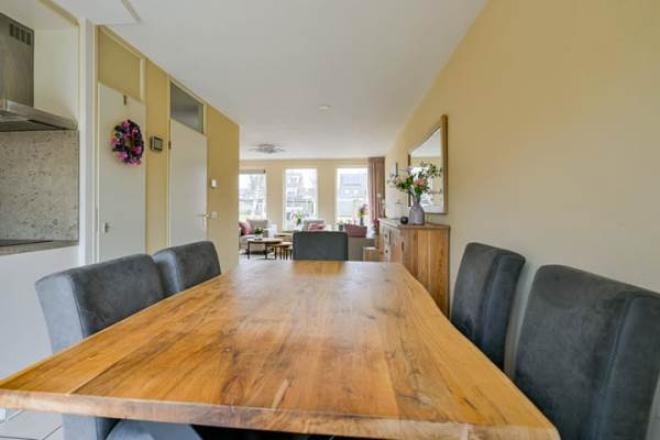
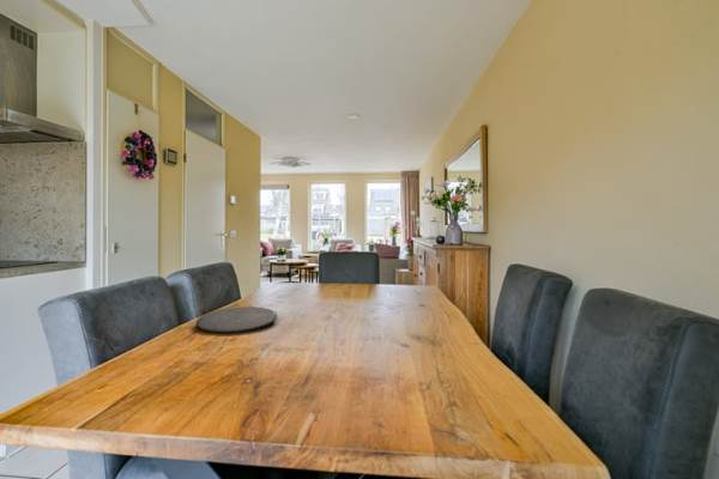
+ plate (237, 319)
